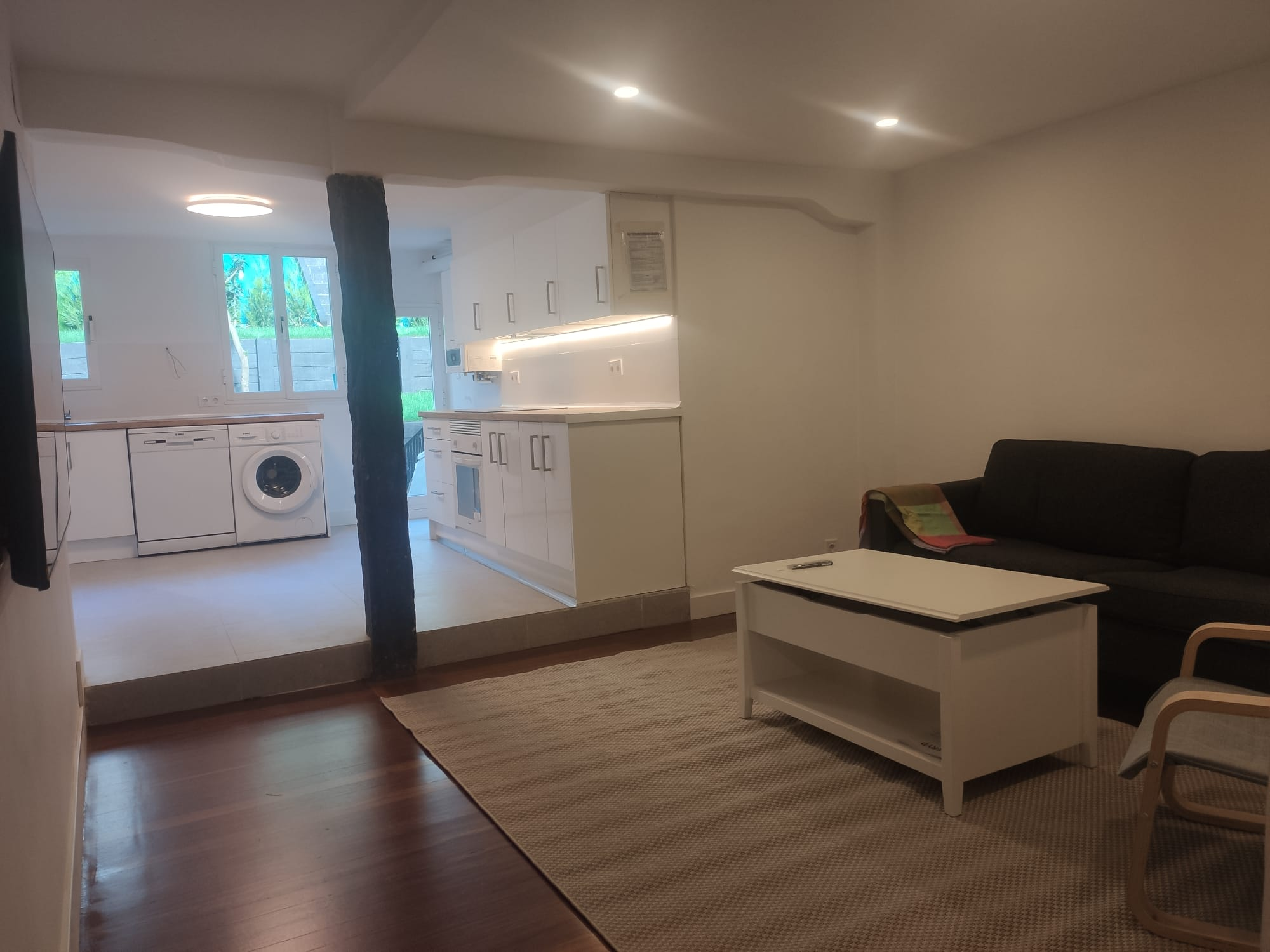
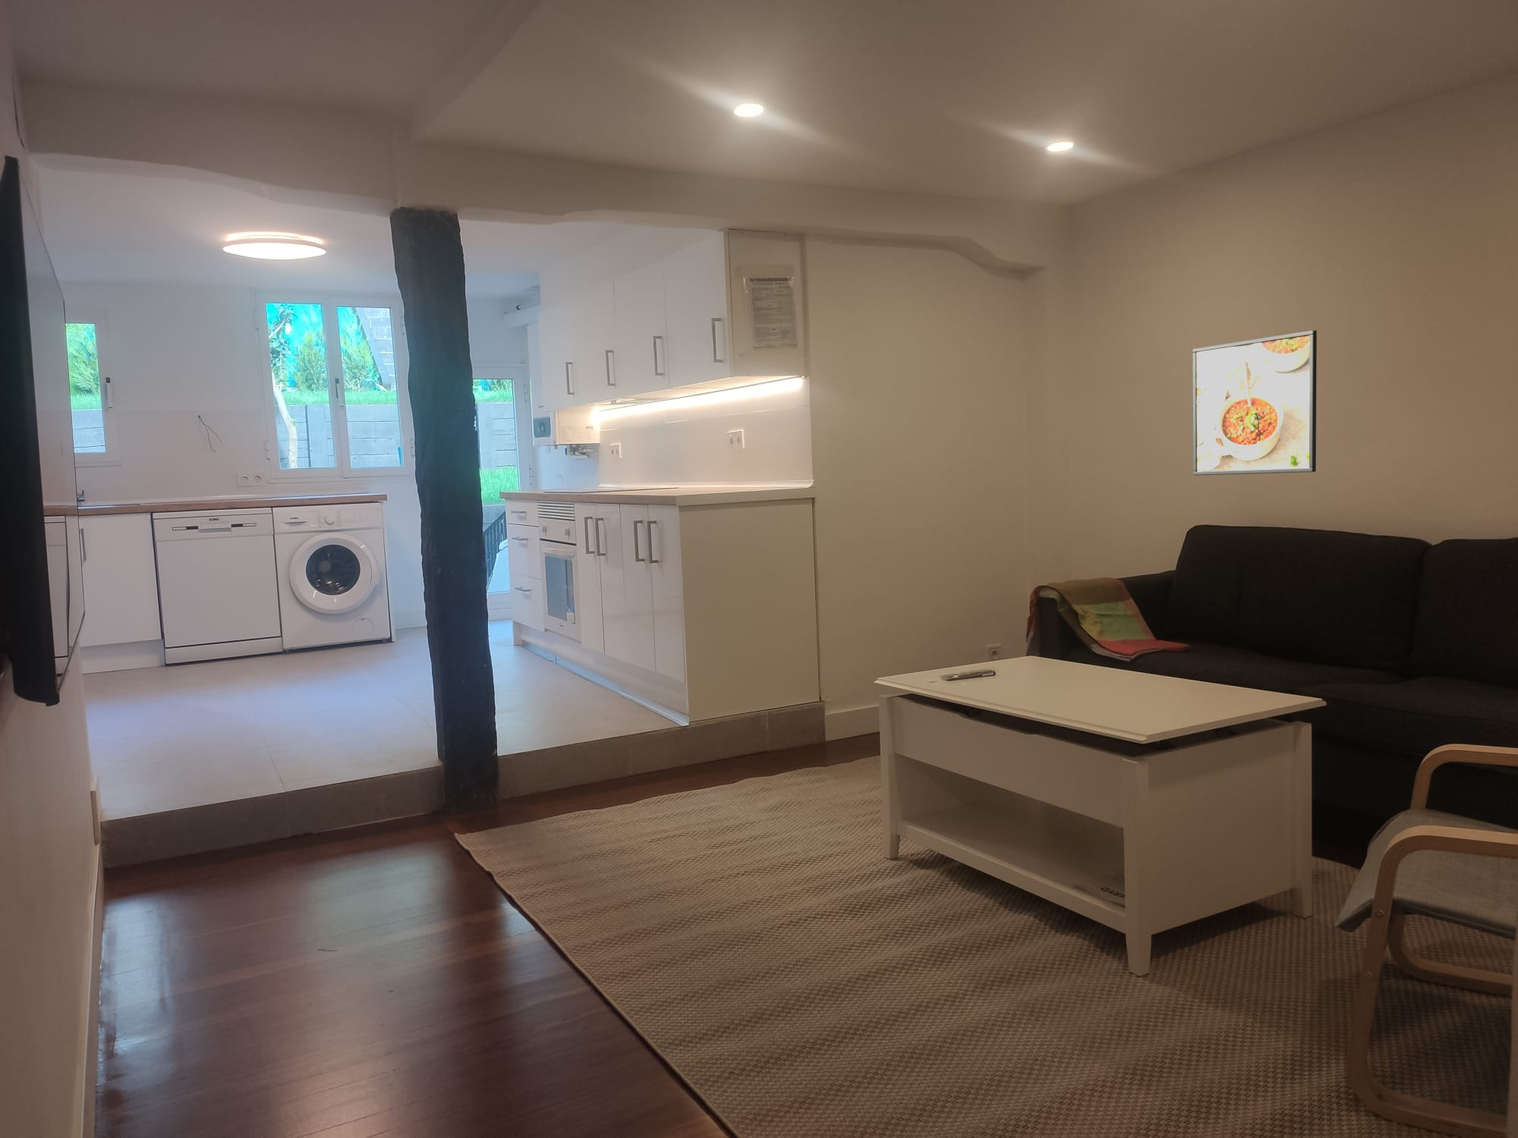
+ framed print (1250, 406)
